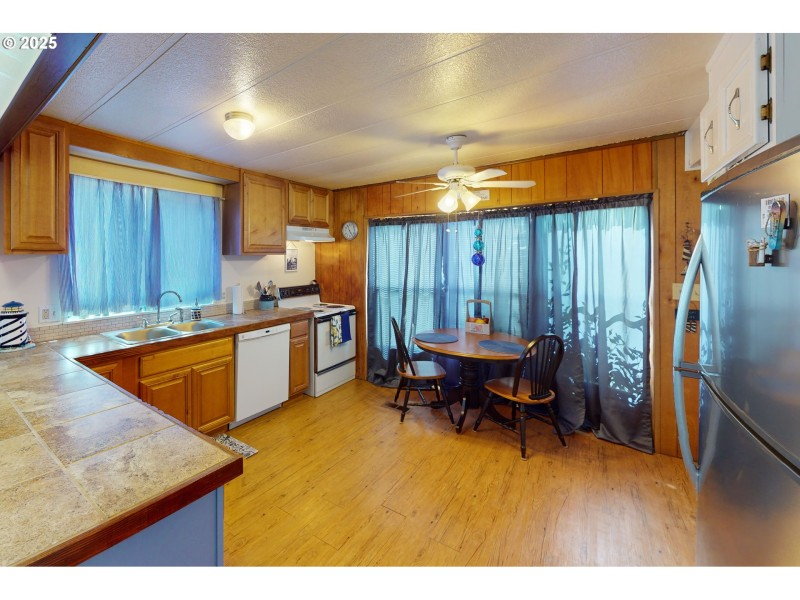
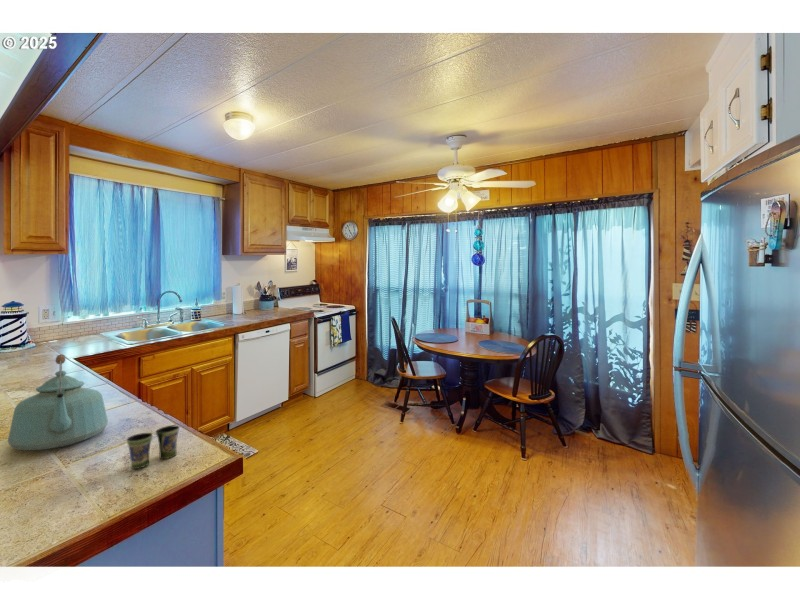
+ kettle (60, 398)
+ cup (149, 446)
